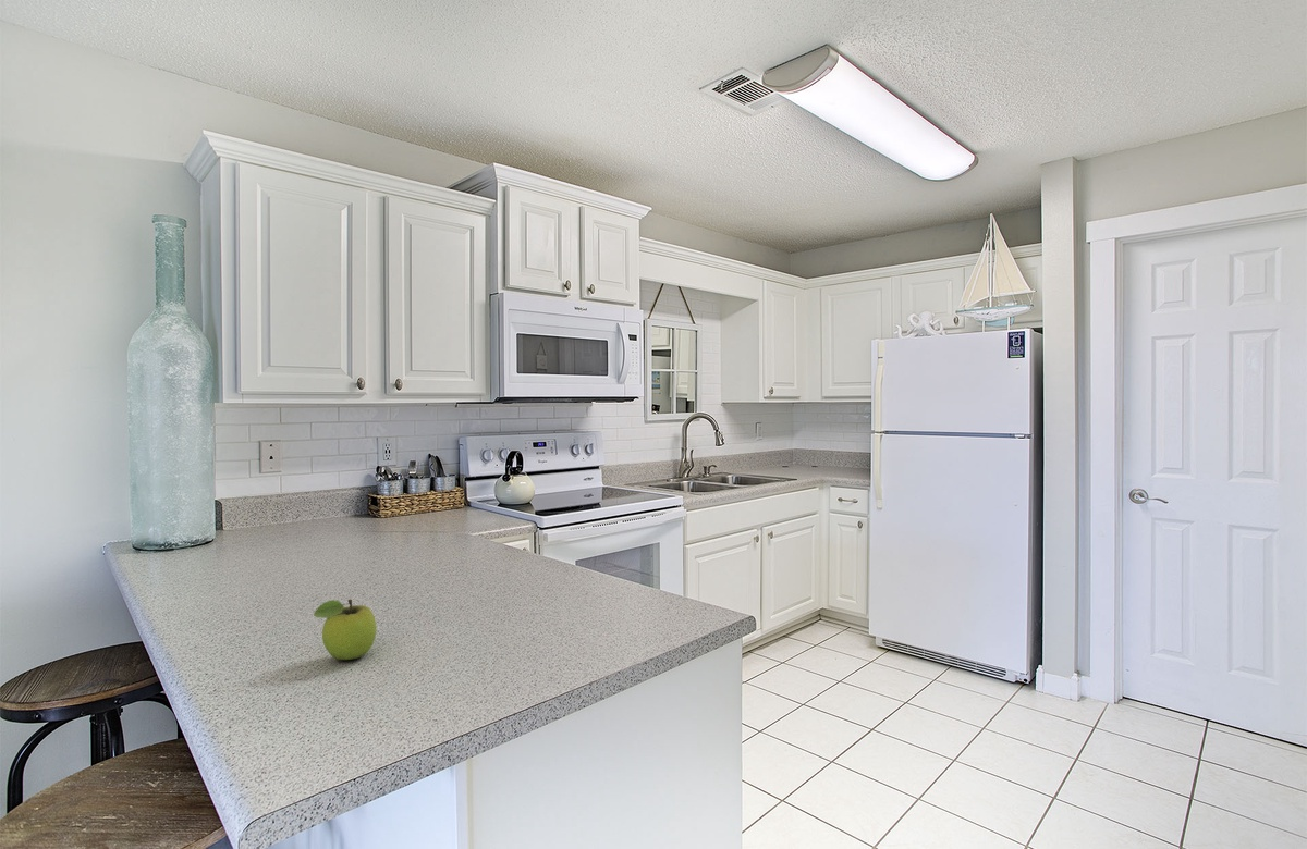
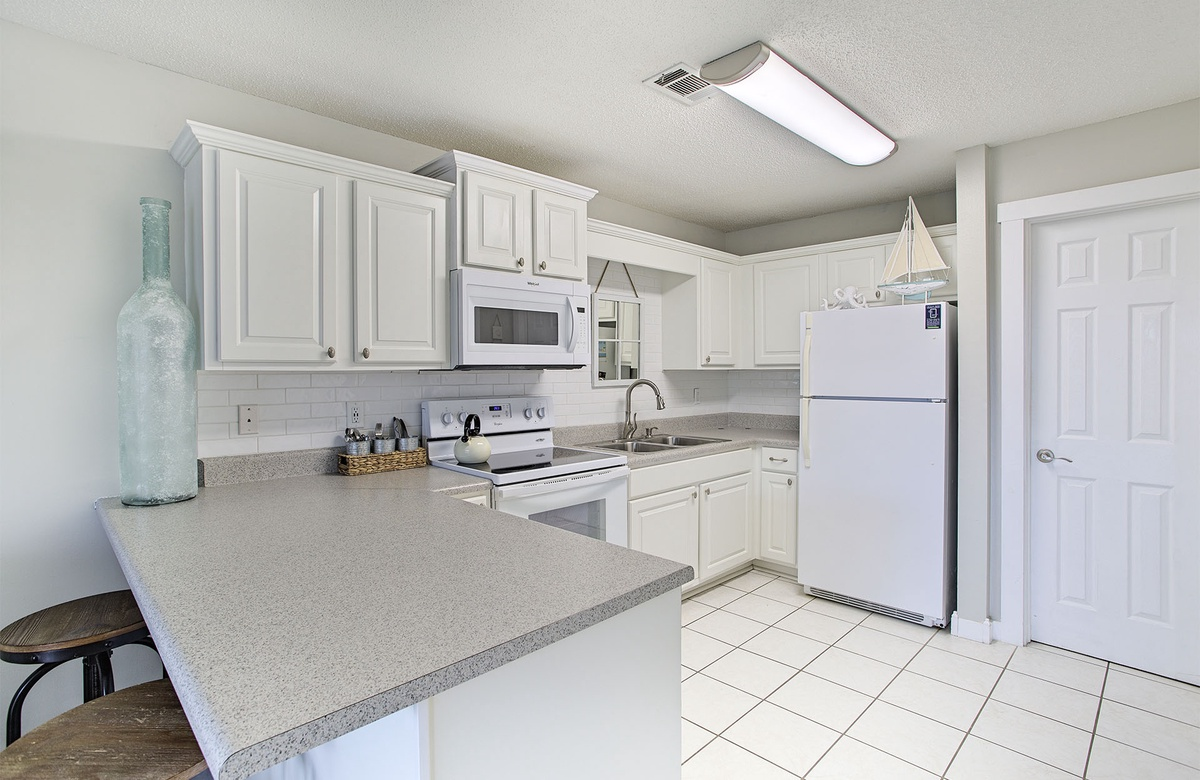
- fruit (345, 628)
